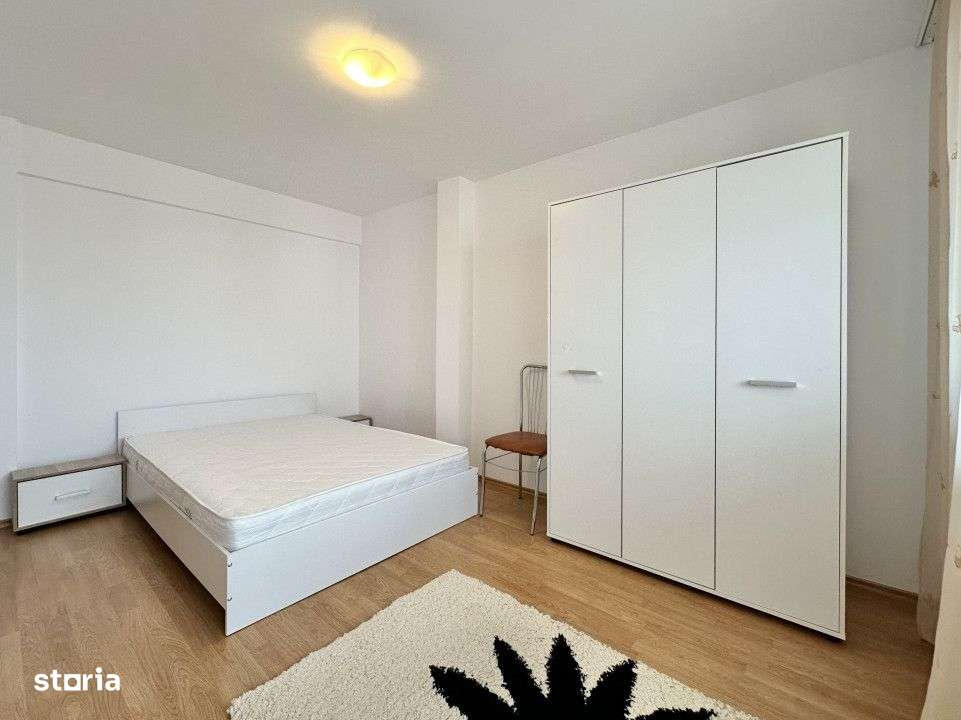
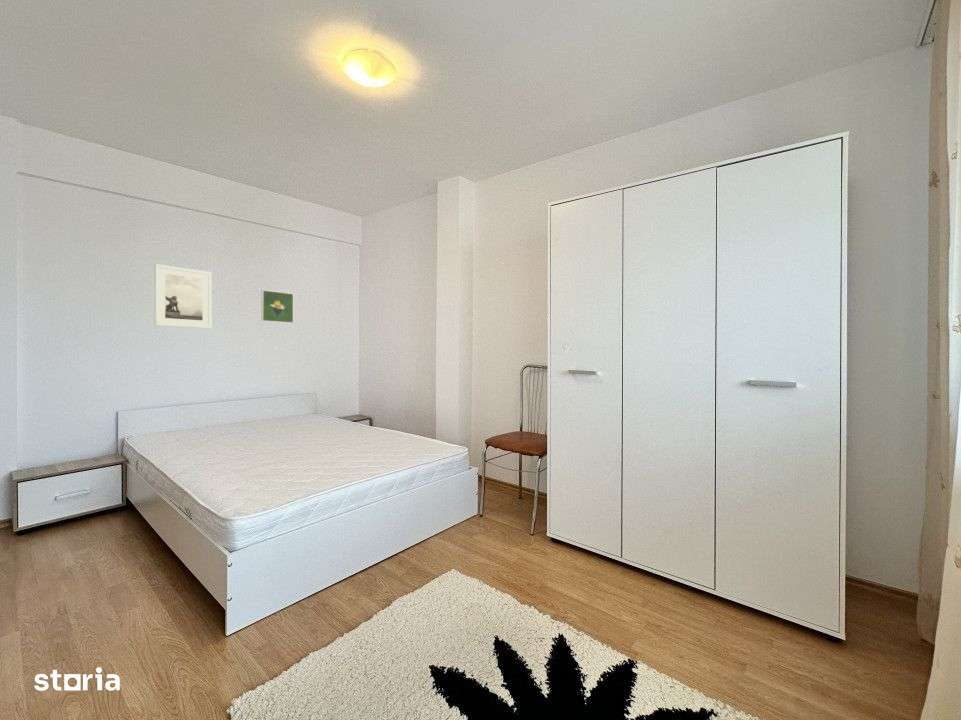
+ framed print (277, 307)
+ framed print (184, 297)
